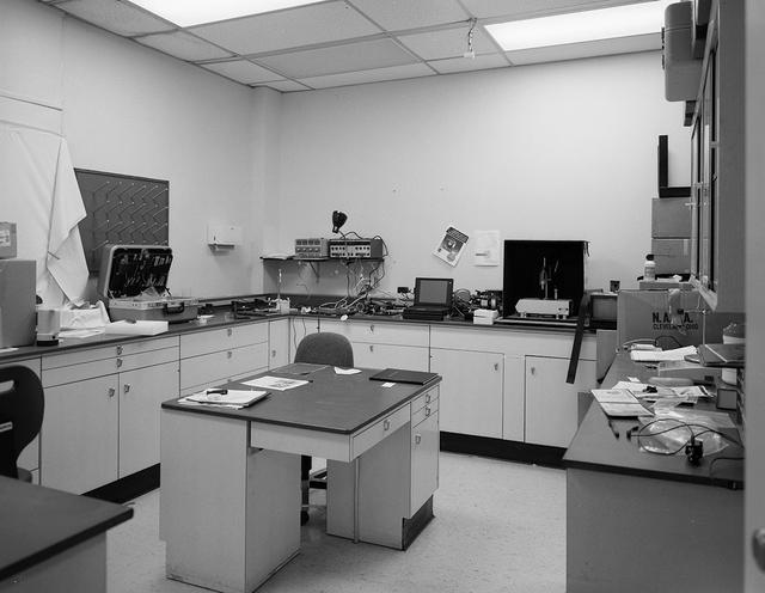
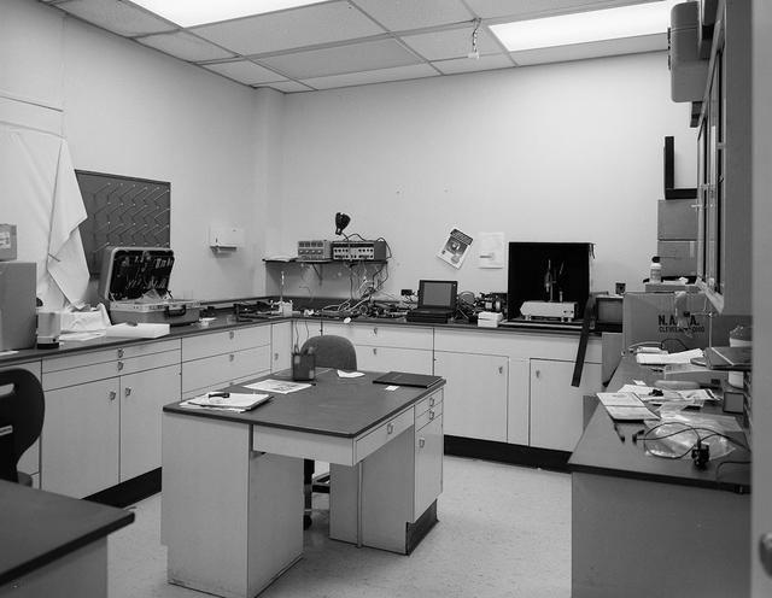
+ desk organizer (303, 360)
